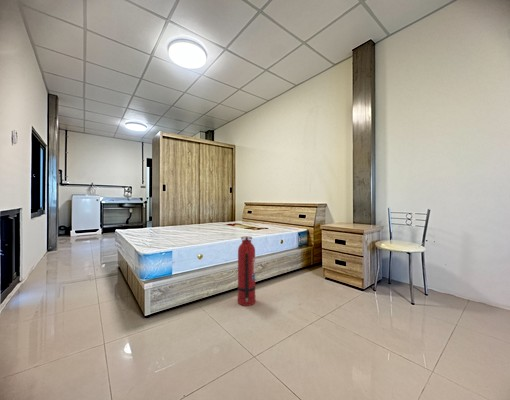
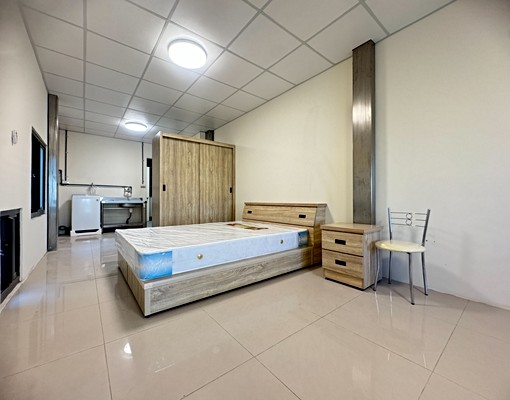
- fire extinguisher (246, 270)
